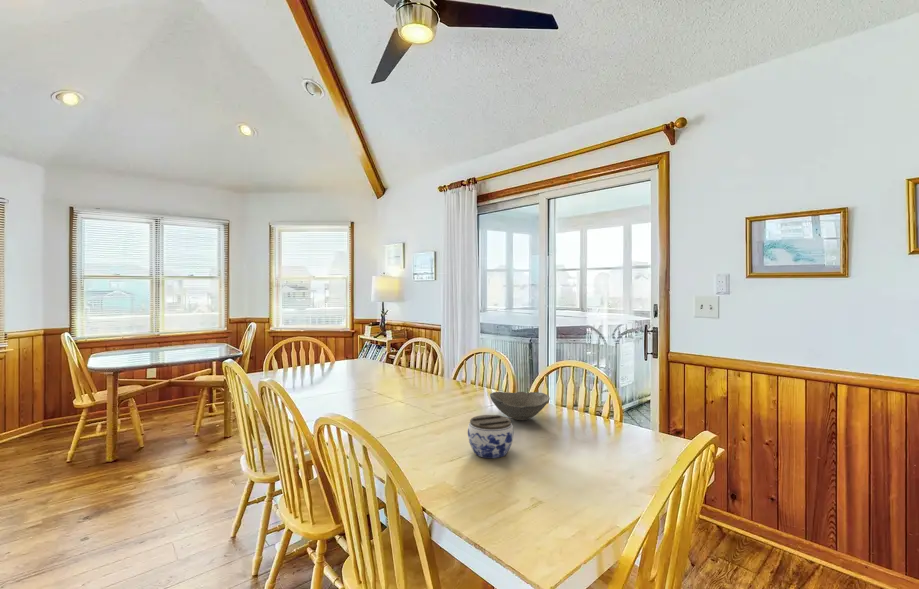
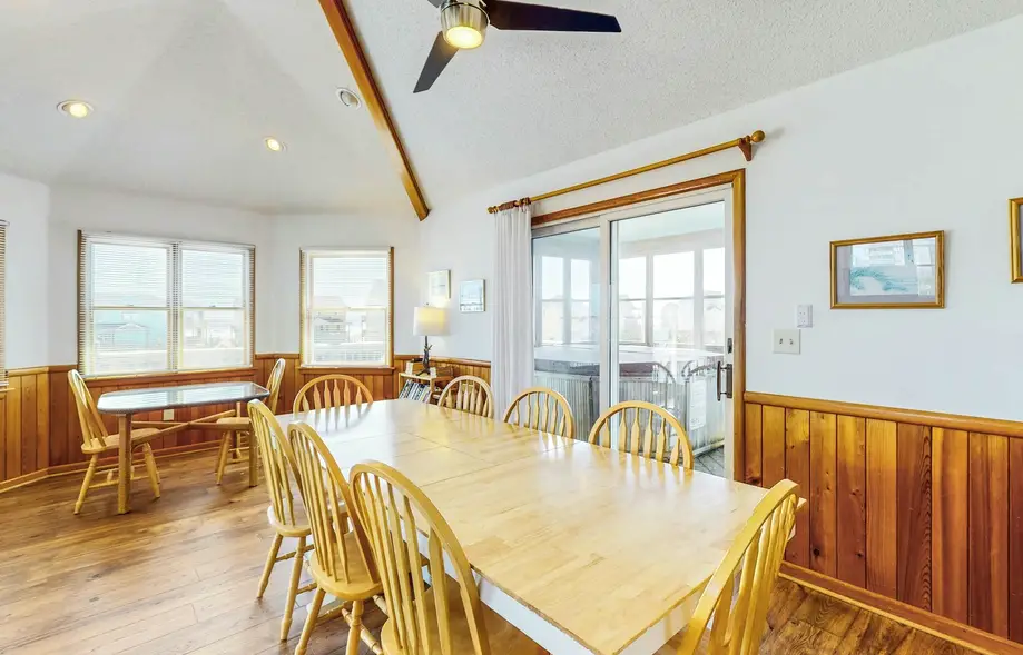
- jar (490, 436)
- bowl (519, 405)
